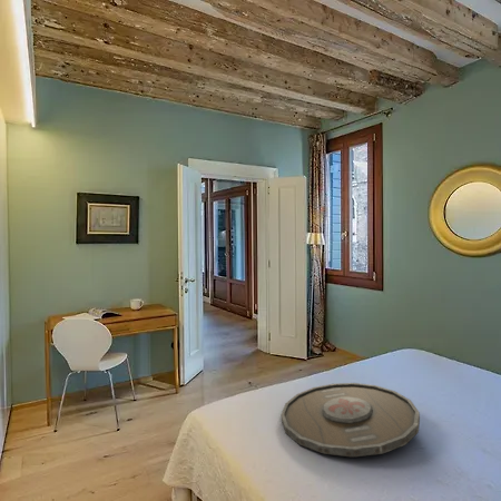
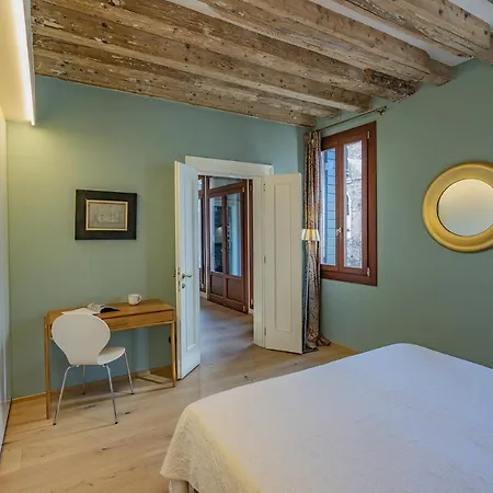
- serving tray (347, 413)
